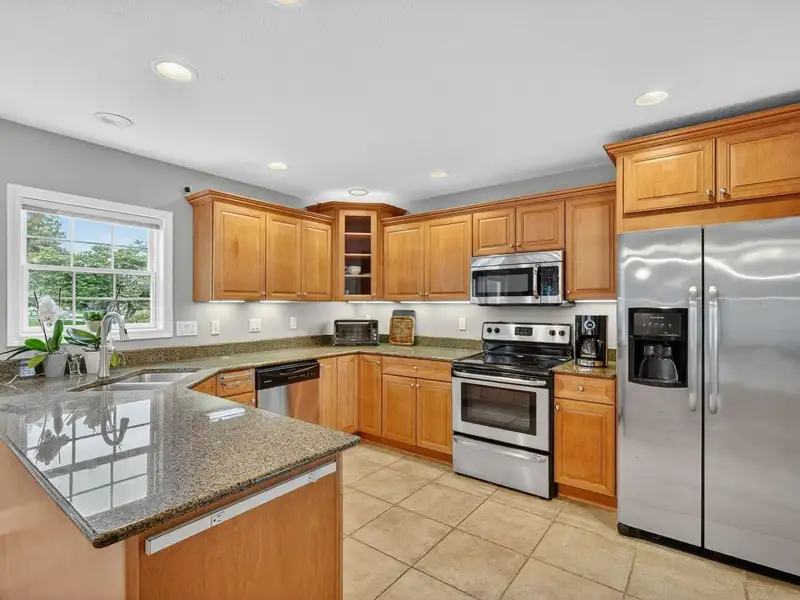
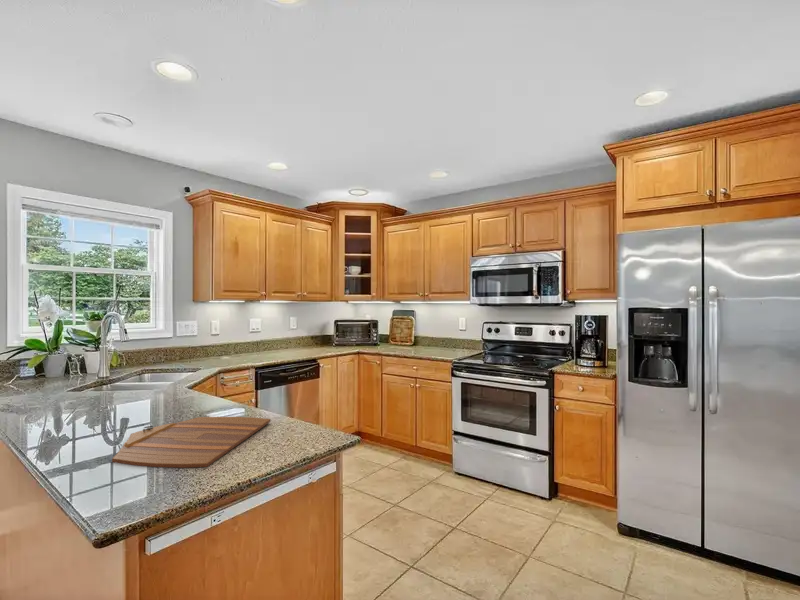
+ cutting board (186, 435)
